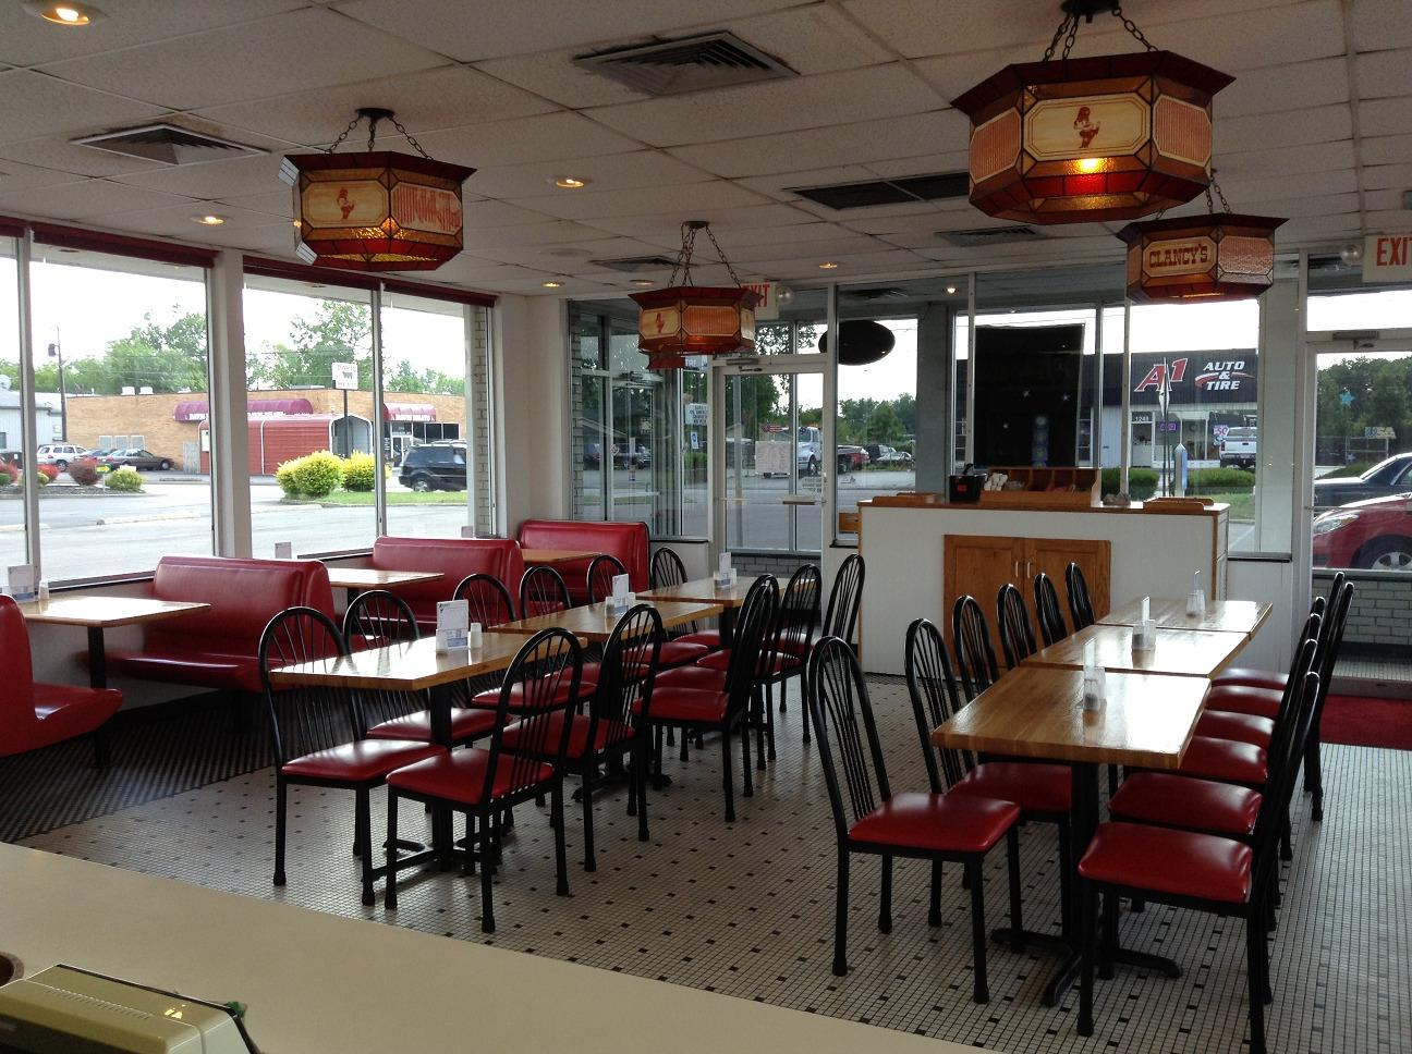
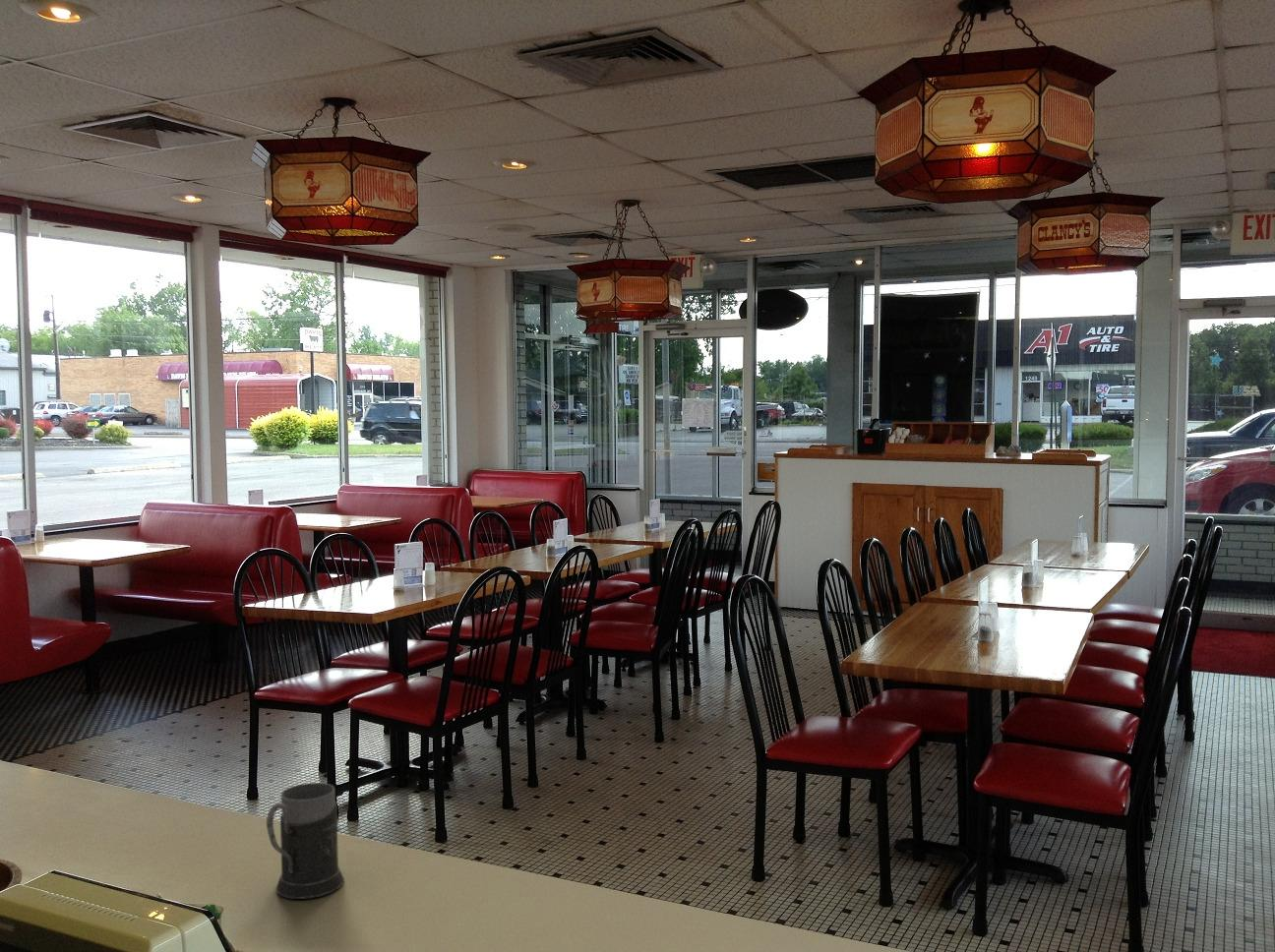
+ mug (300, 841)
